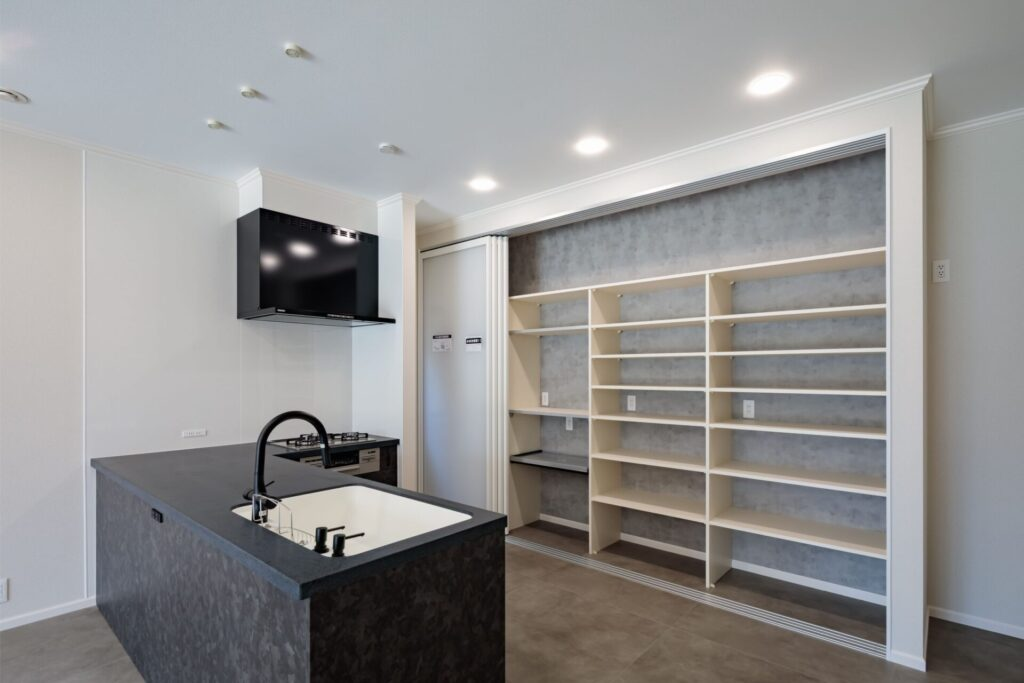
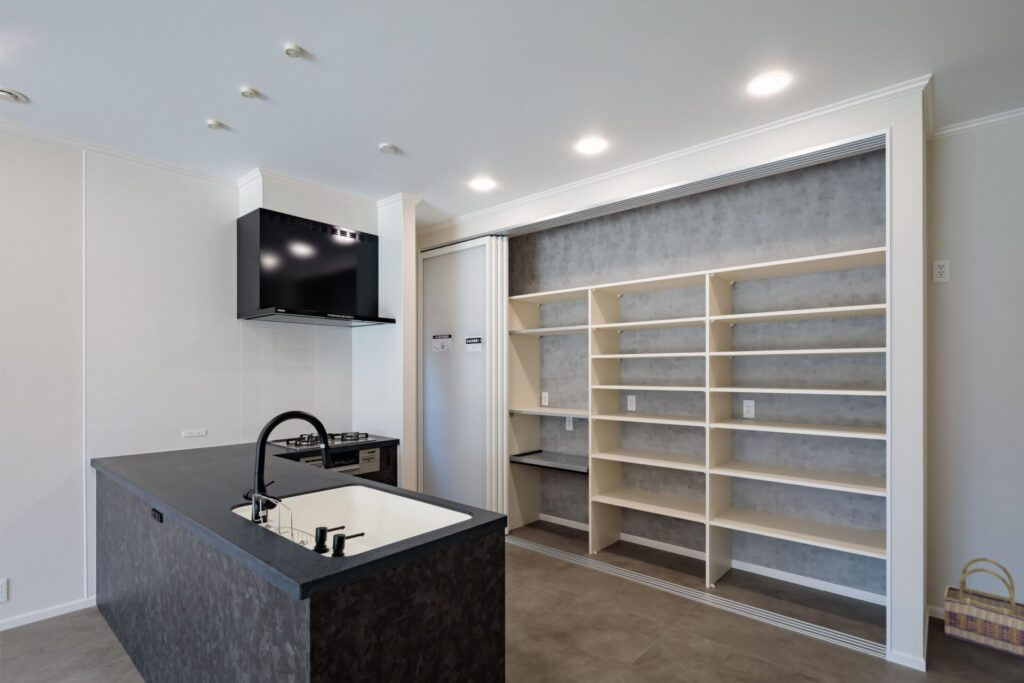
+ basket (988, 602)
